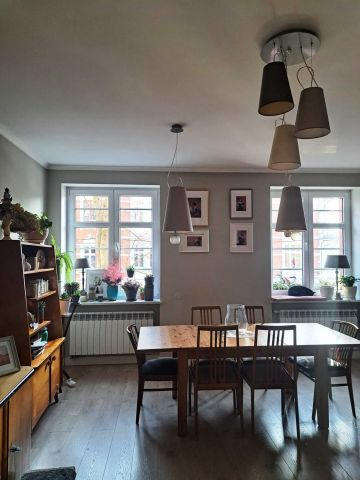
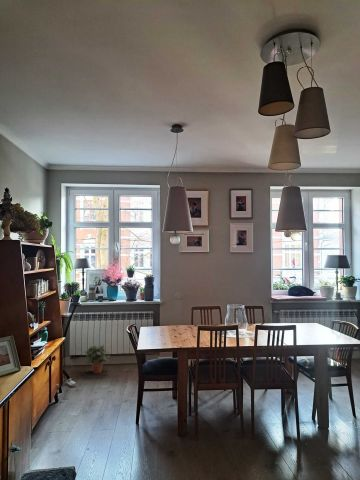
+ potted plant (97, 358)
